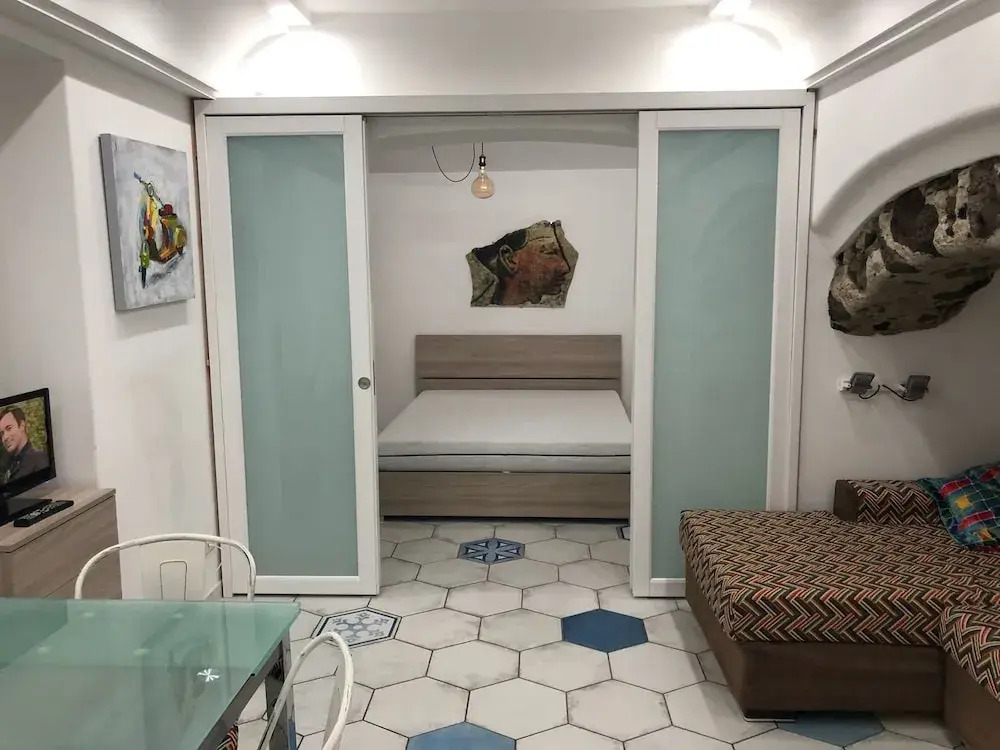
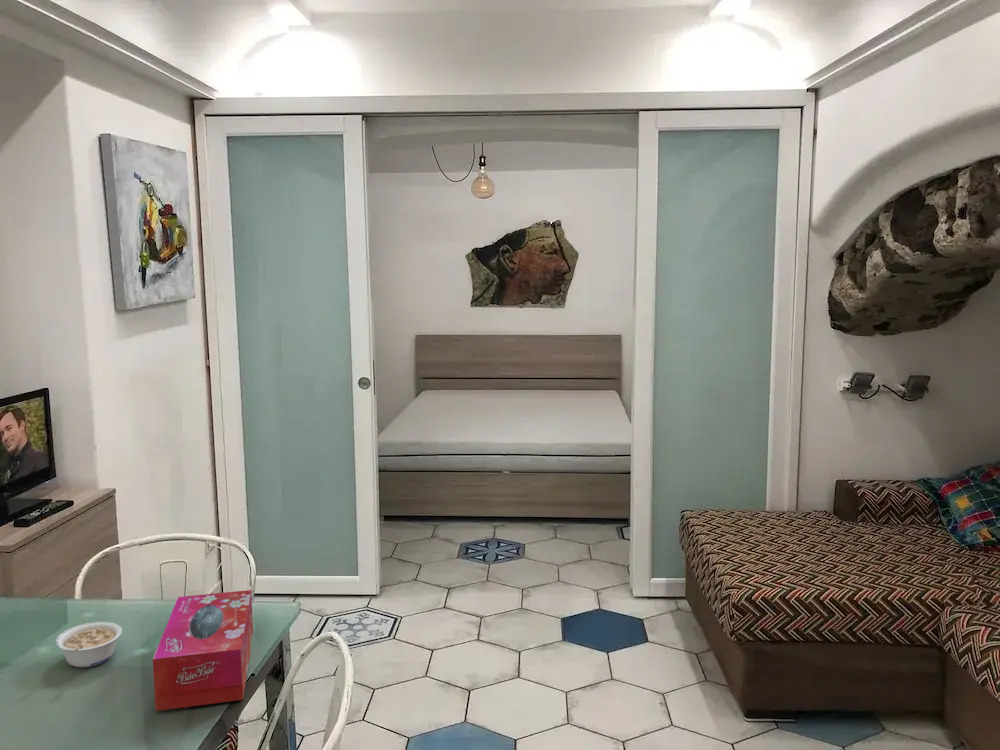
+ legume (90, 645)
+ tissue box (208, 644)
